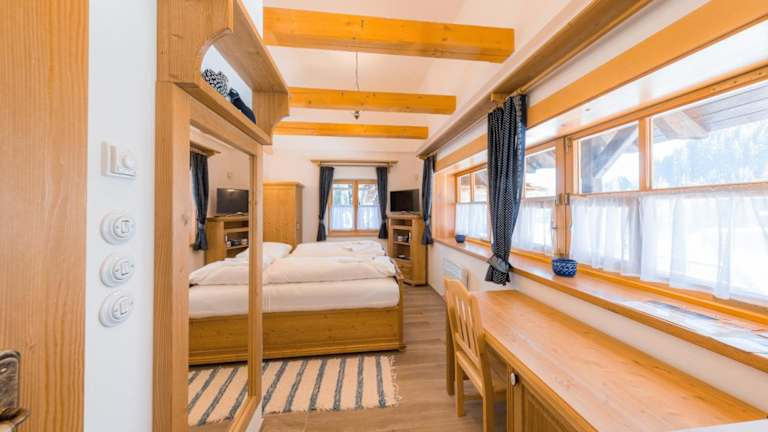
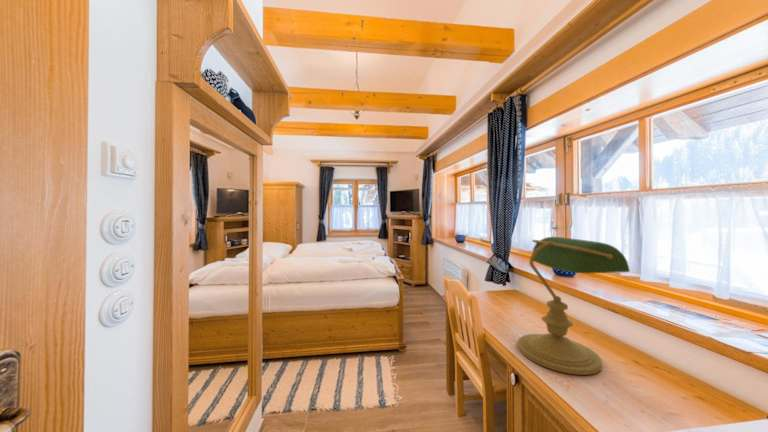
+ desk lamp (560, 298)
